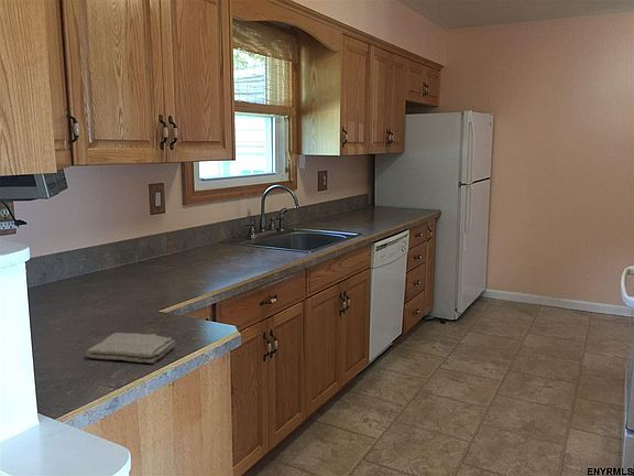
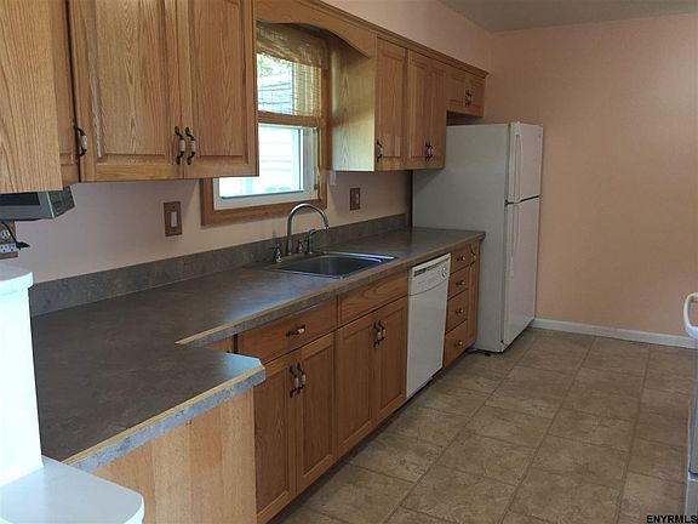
- washcloth (132, 346)
